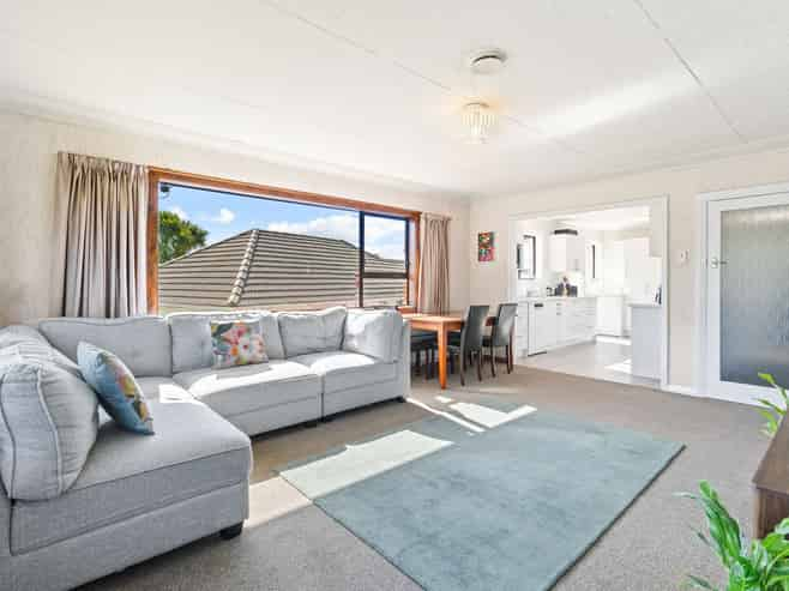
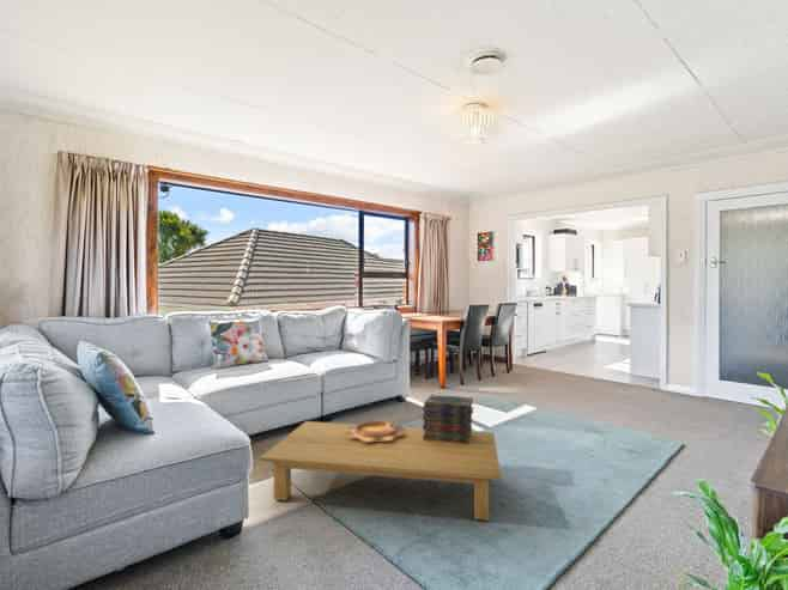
+ decorative bowl (375, 430)
+ book stack (448, 418)
+ coffee table (386, 464)
